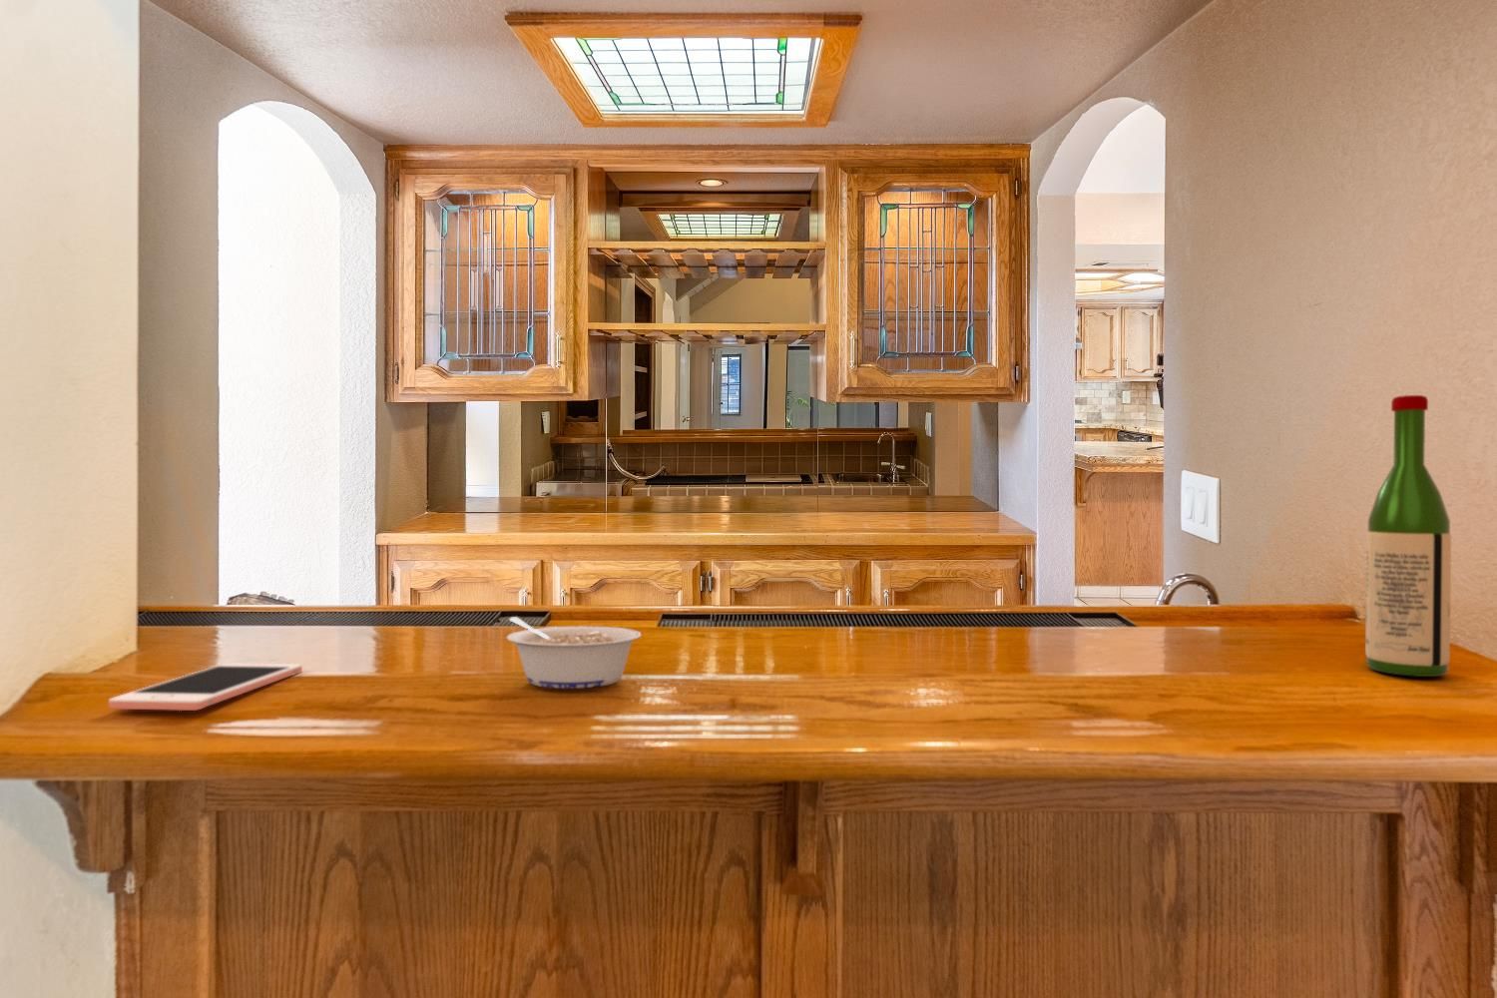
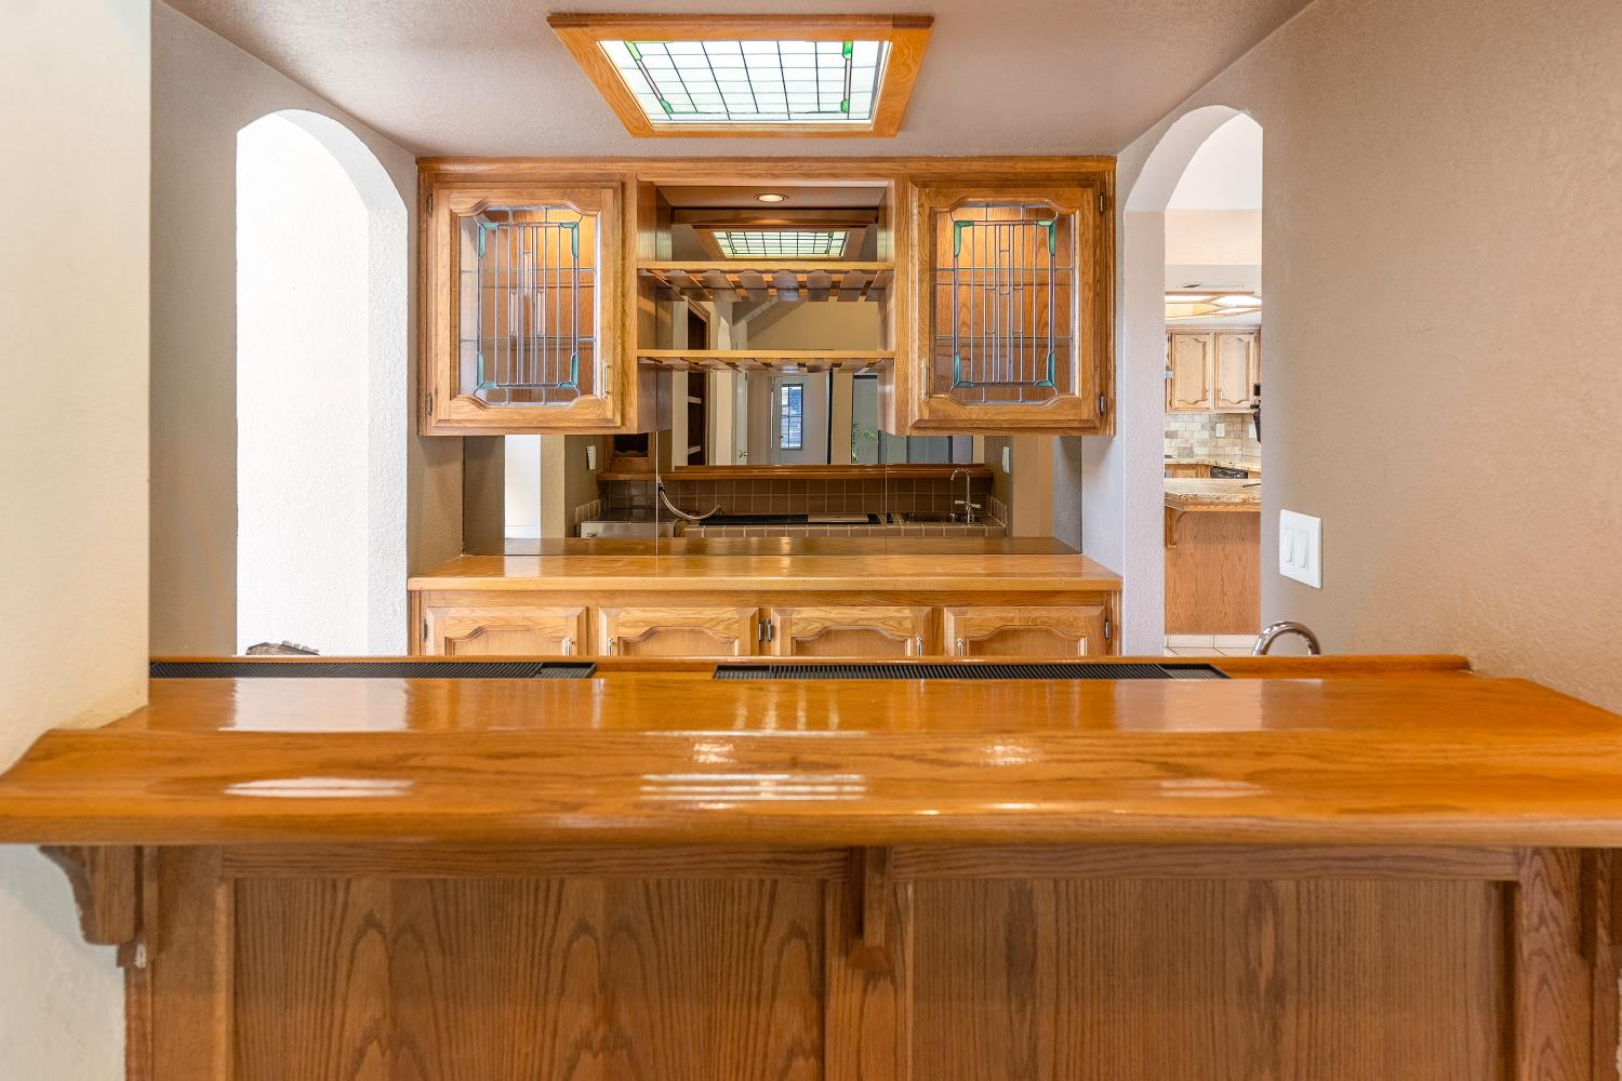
- wine bottle (1407, 532)
- legume (569, 653)
- cell phone (214, 684)
